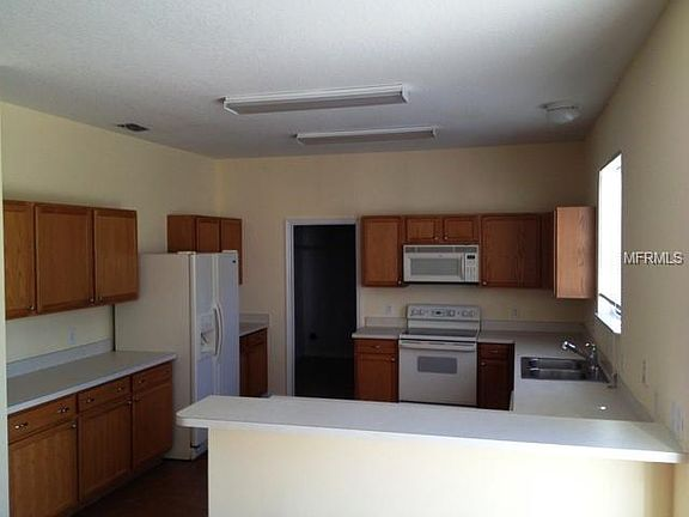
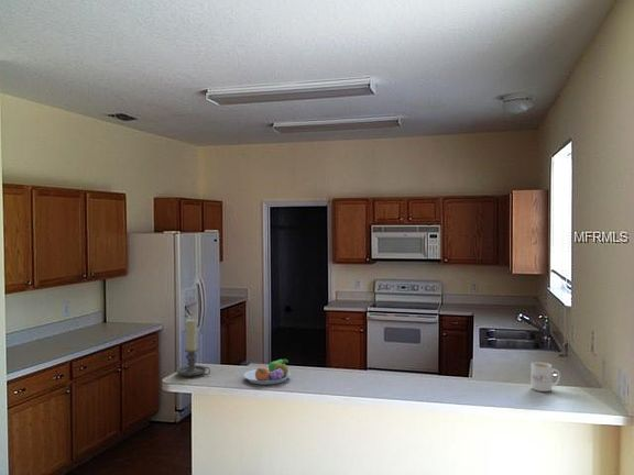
+ fruit bowl (269, 369)
+ mug (545, 376)
+ candle holder (194, 346)
